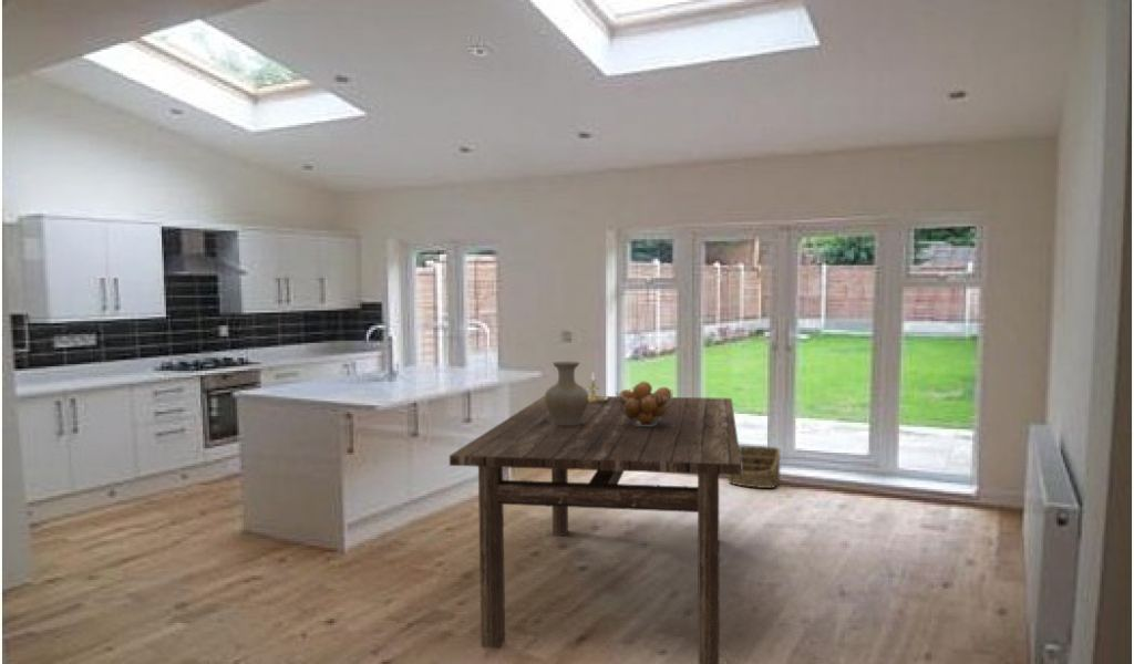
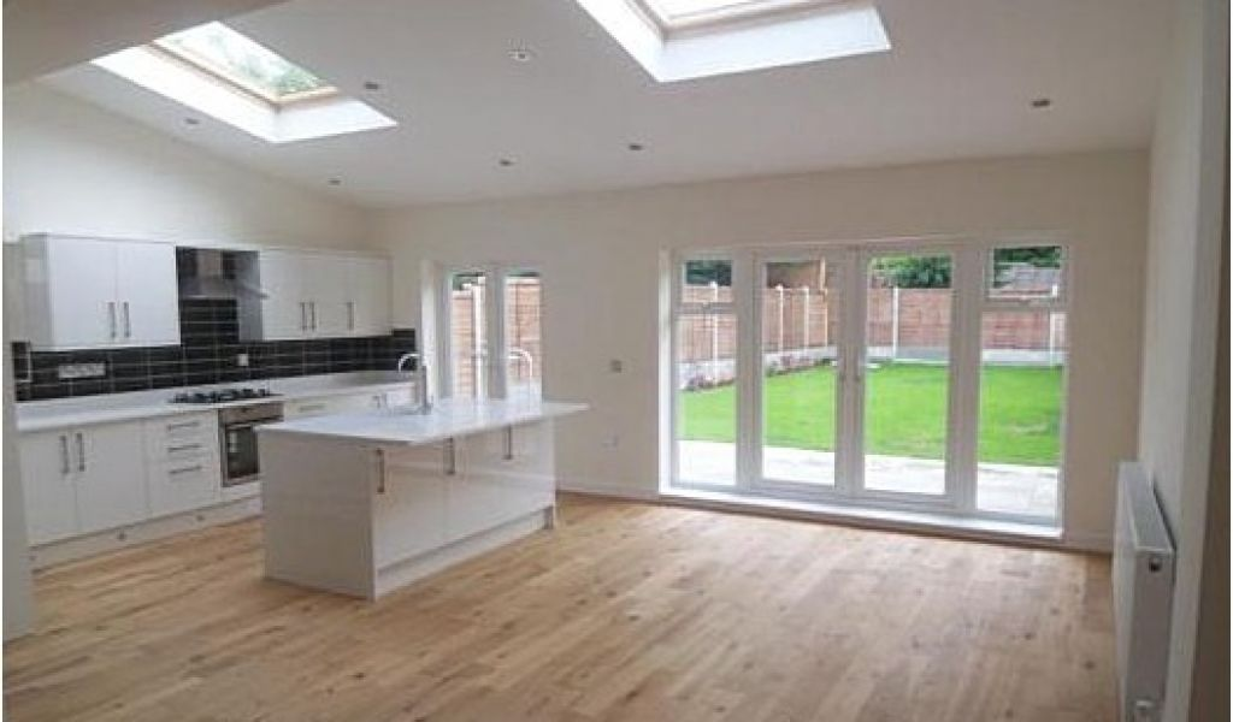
- vase (566, 392)
- fruit basket (645, 403)
- basket (753, 466)
- dining table (618, 504)
- candle holder (591, 385)
